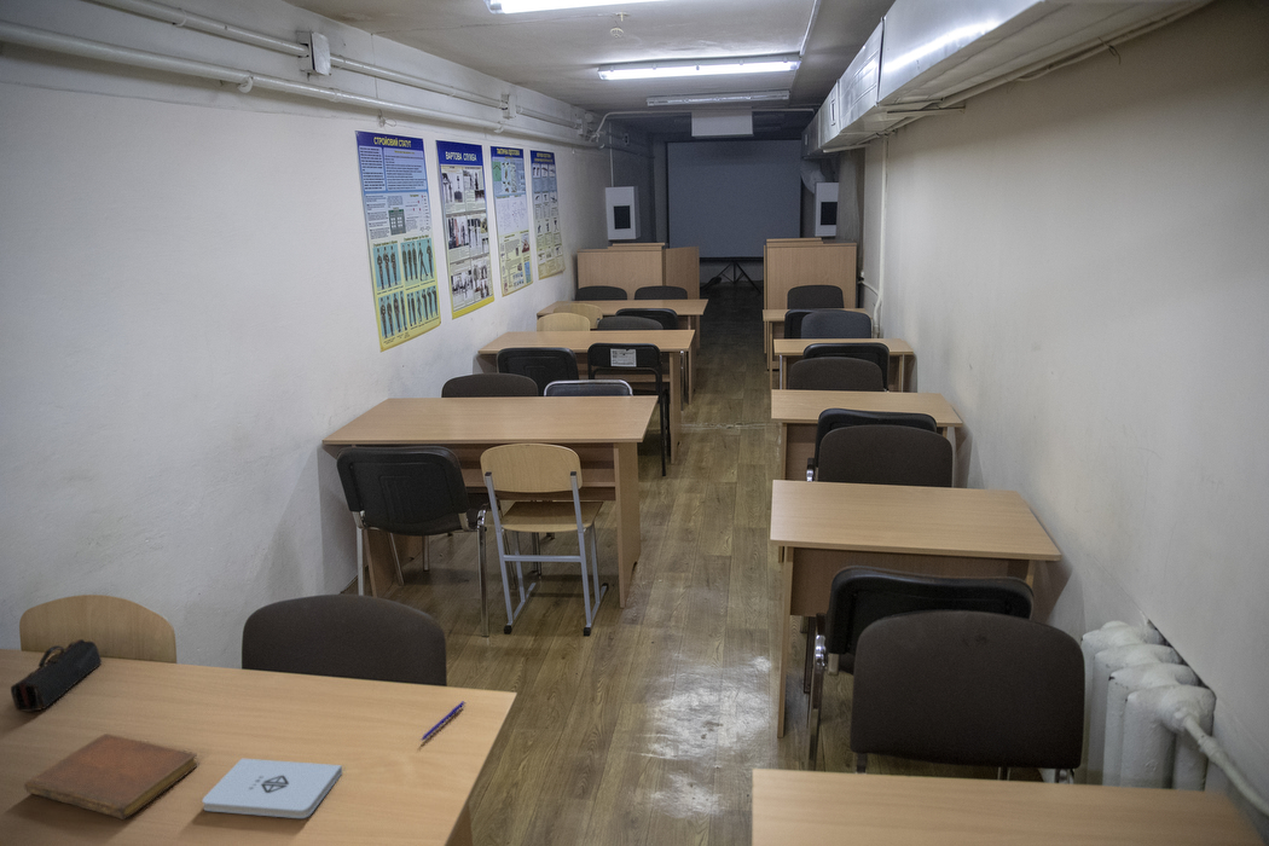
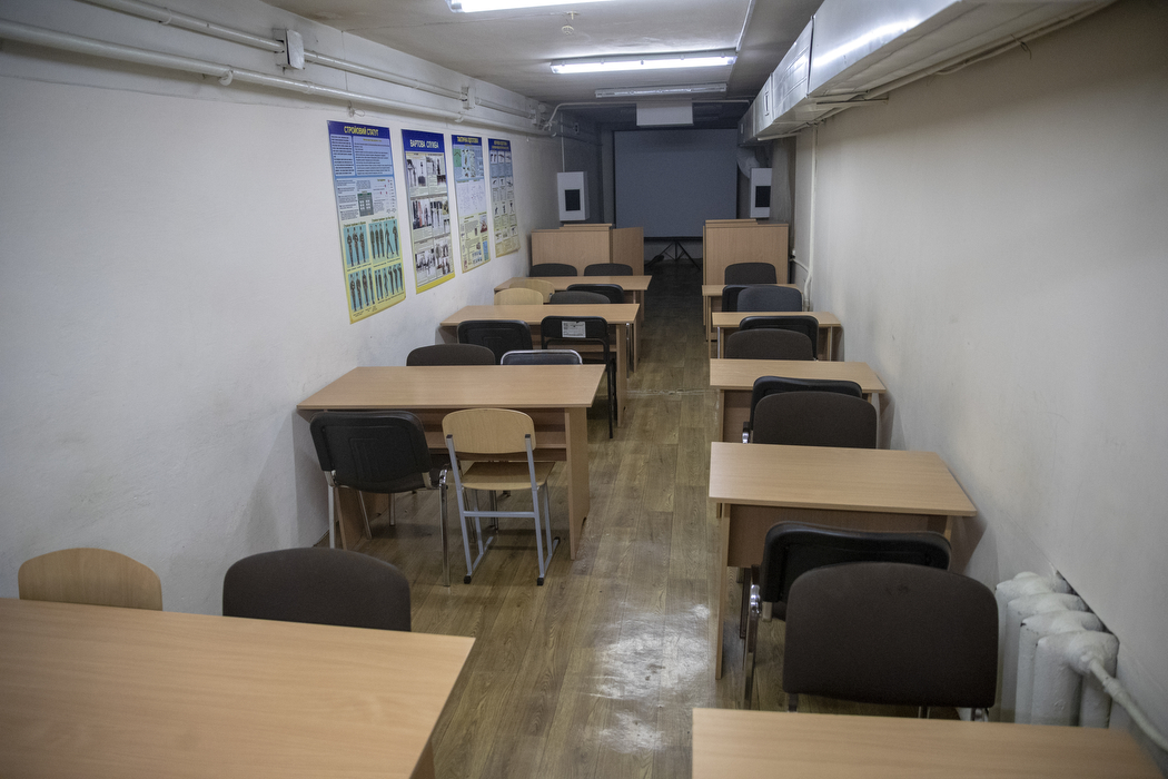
- notebook (114, 773)
- pencil case (56, 666)
- pen (442, 720)
- notepad (272, 787)
